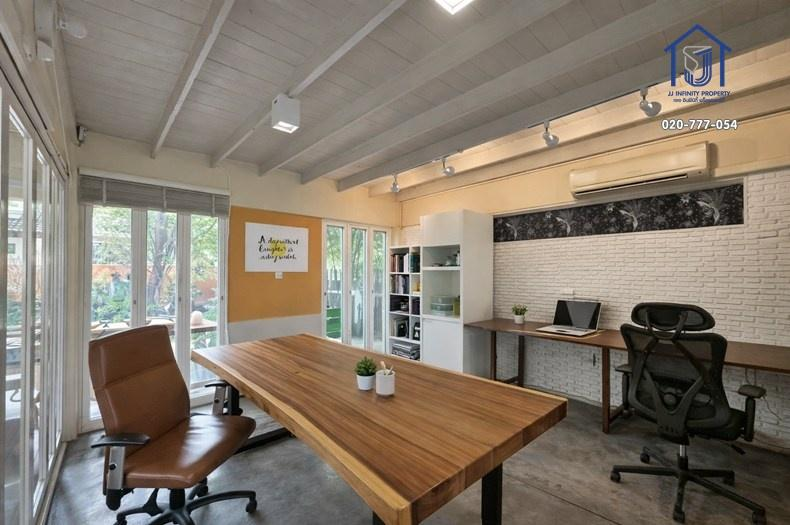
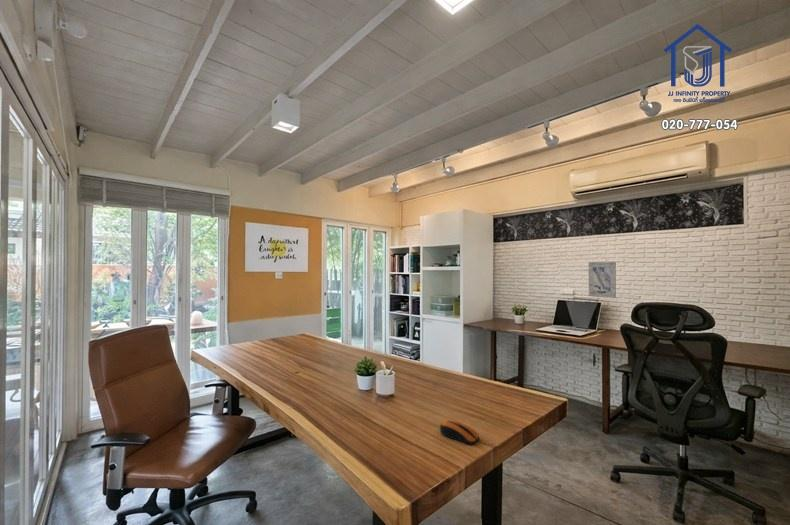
+ wall art (601, 279)
+ computer mouse (458, 429)
